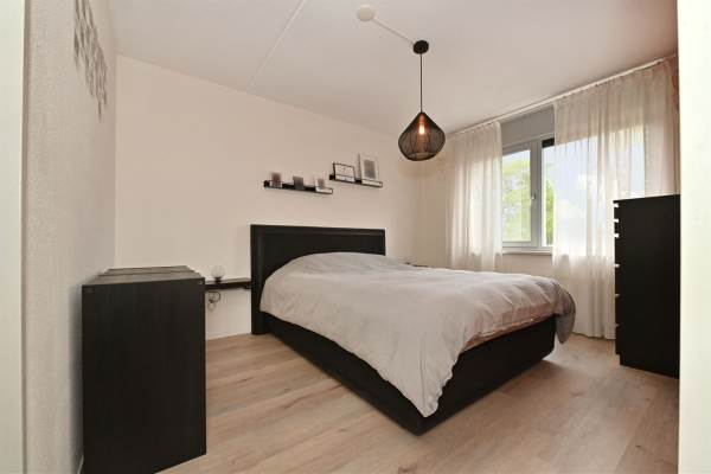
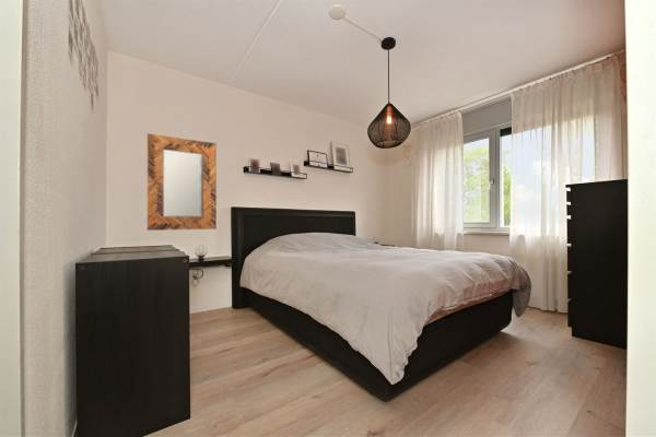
+ home mirror (183, 184)
